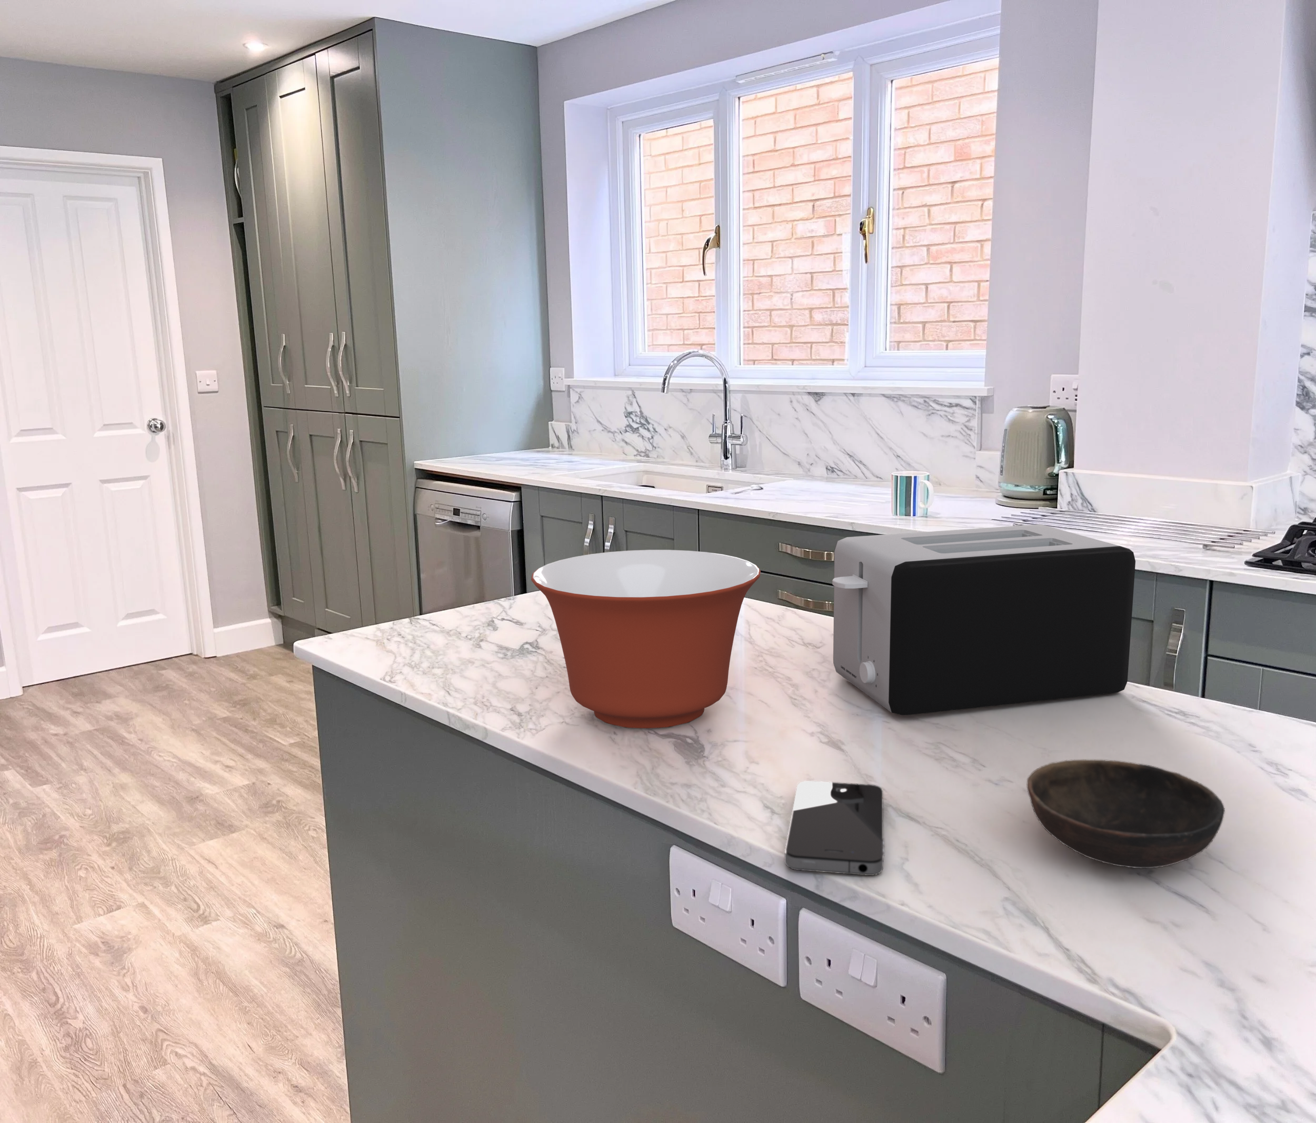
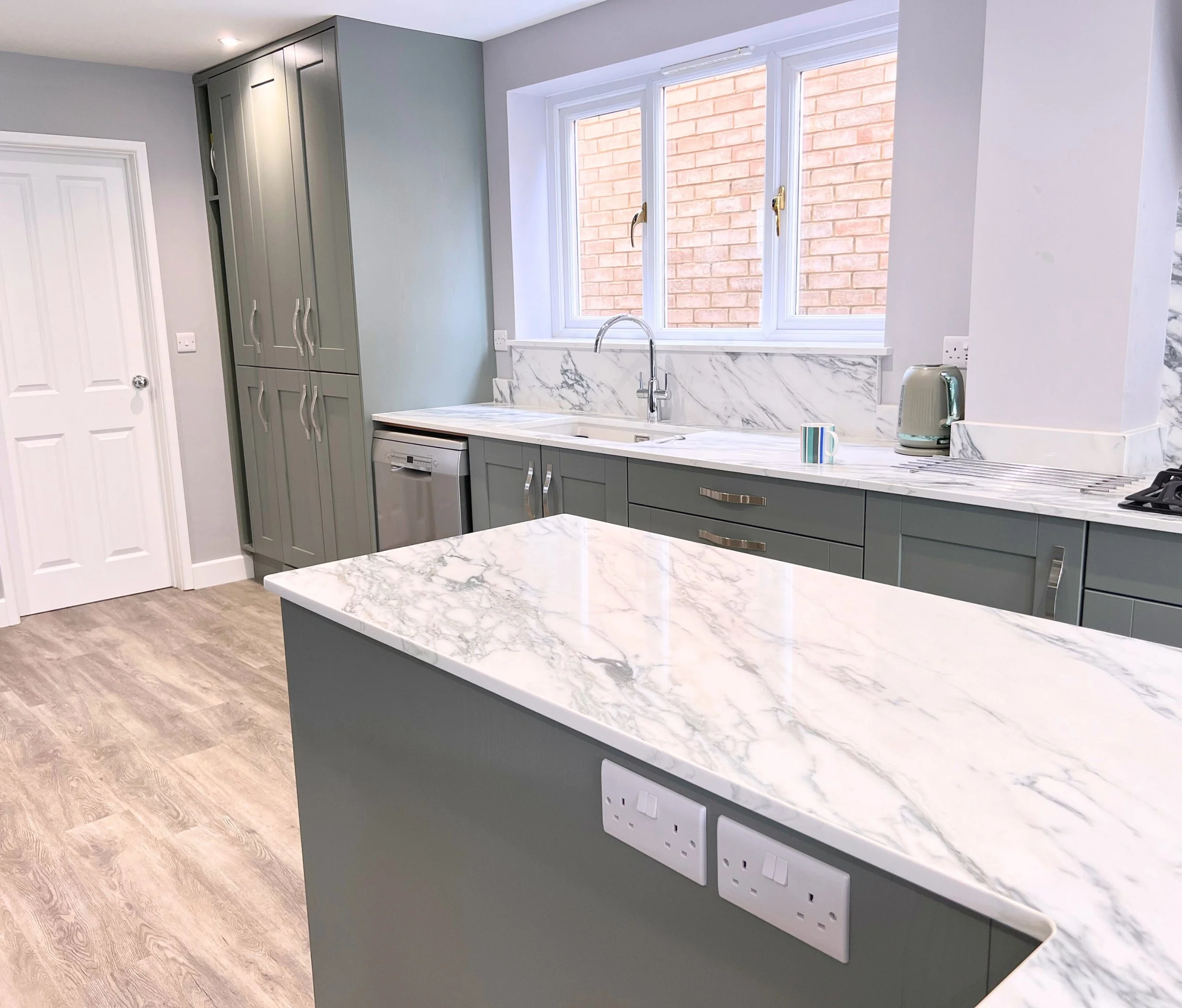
- mixing bowl (648, 641)
- bowl (1121, 822)
- toaster (976, 613)
- smartphone (837, 824)
